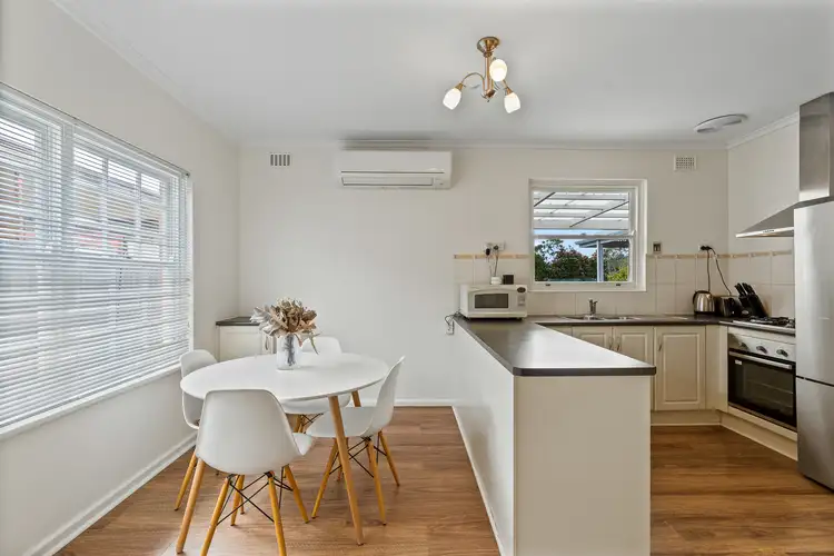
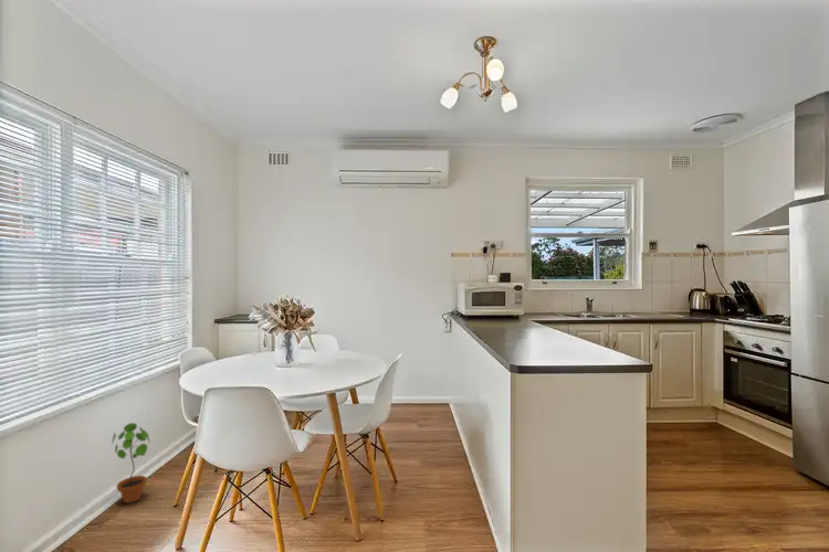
+ potted plant (133, 463)
